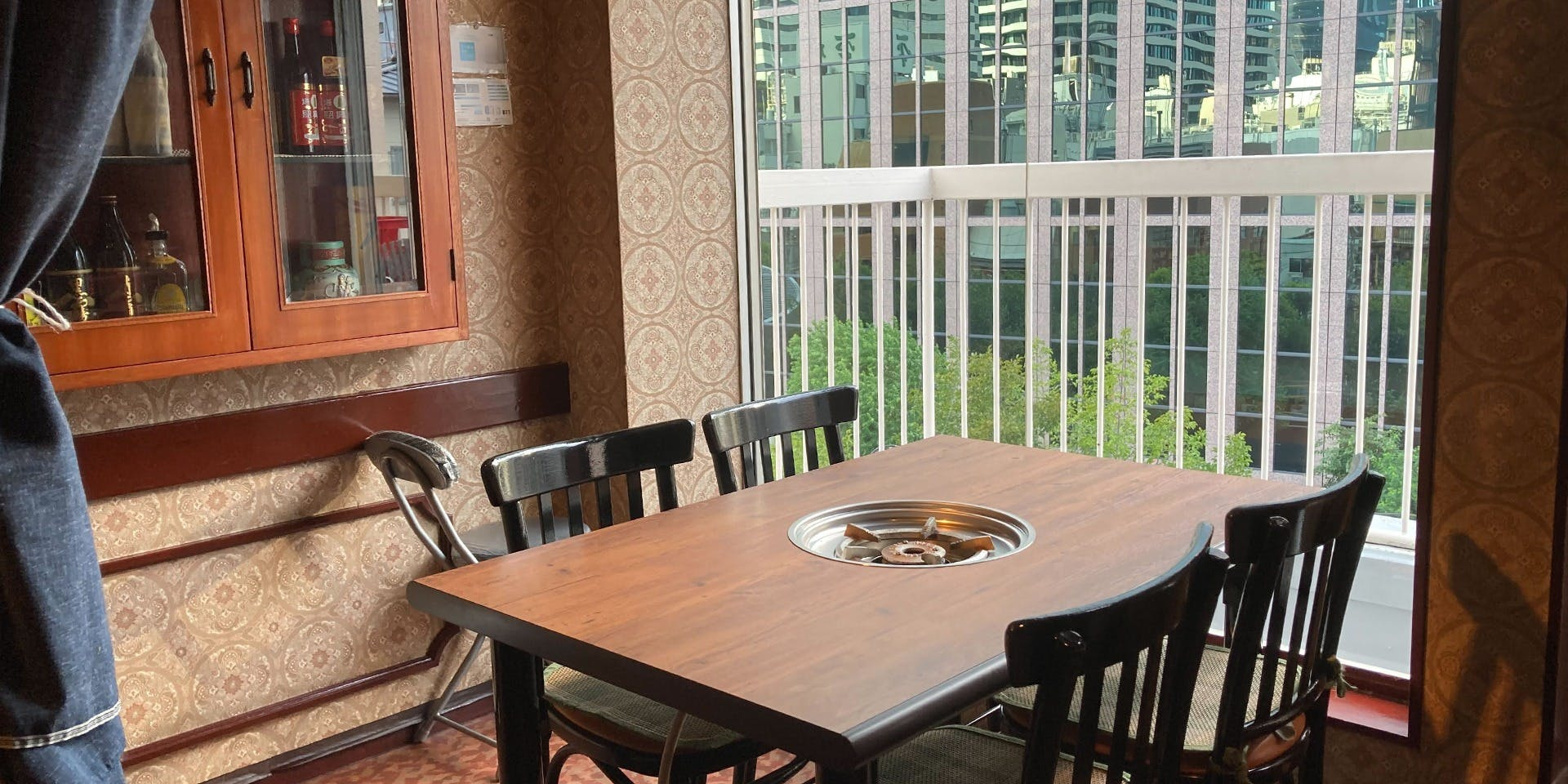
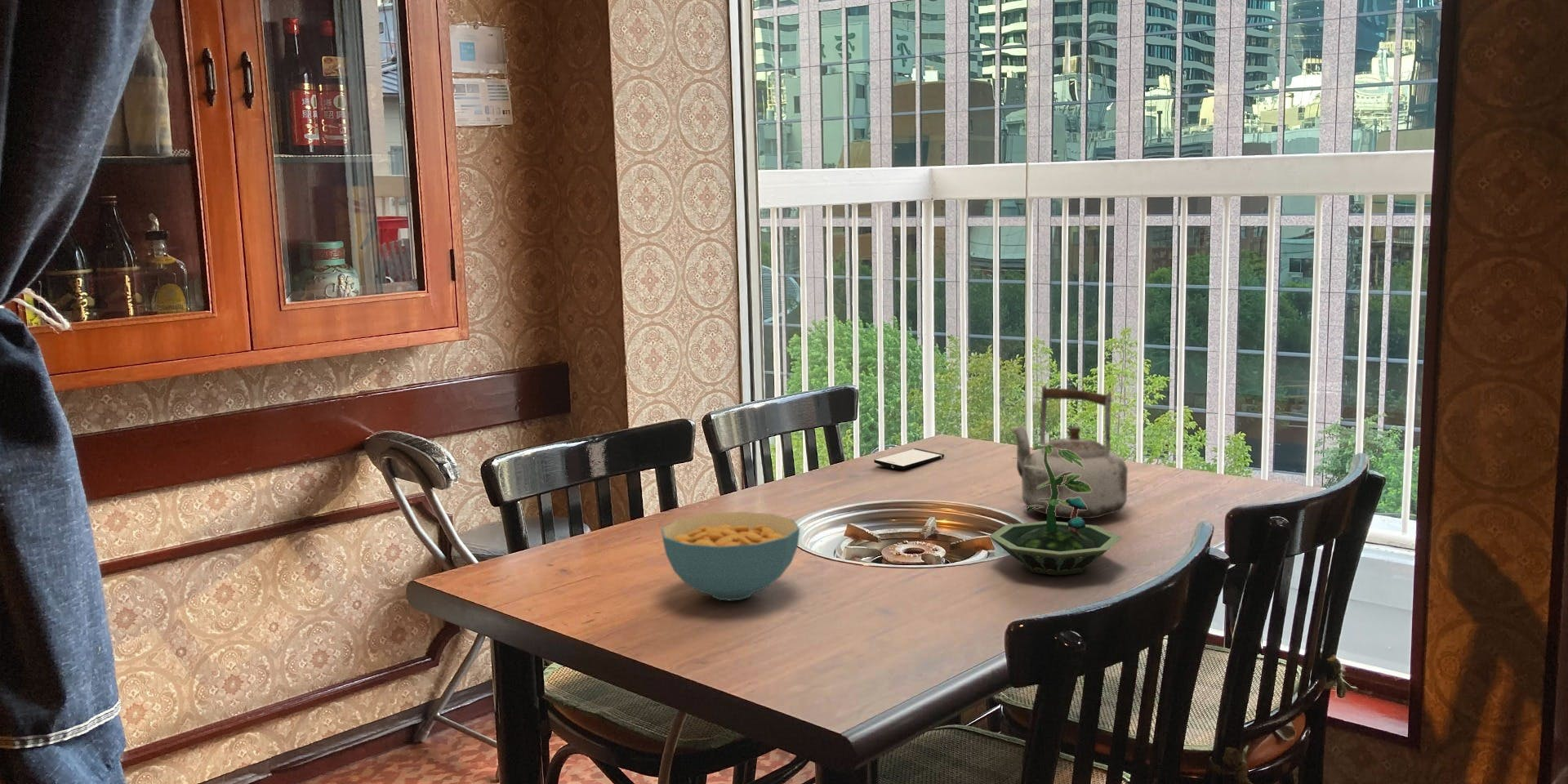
+ kettle (1063, 448)
+ cereal bowl (731, 561)
+ terrarium (1051, 470)
+ smartphone (909, 458)
